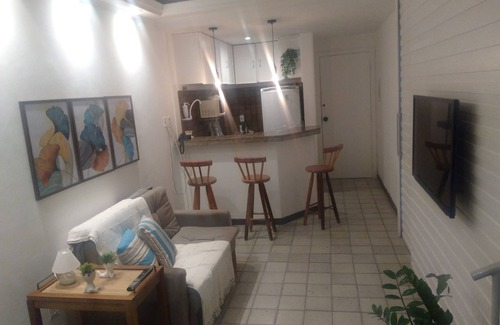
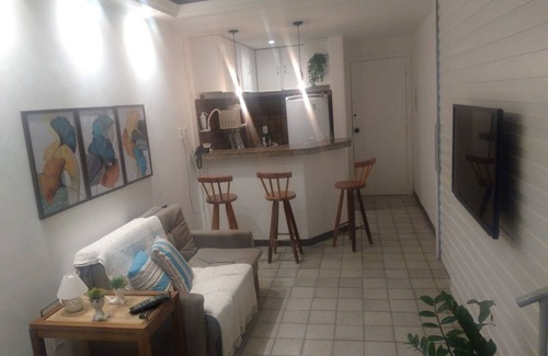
+ remote control (150, 302)
